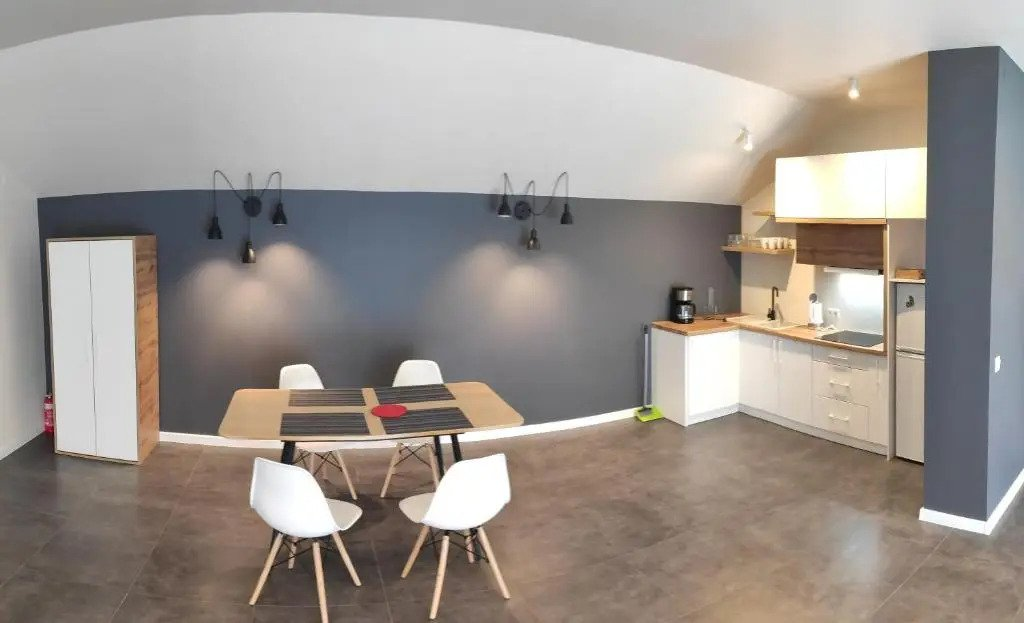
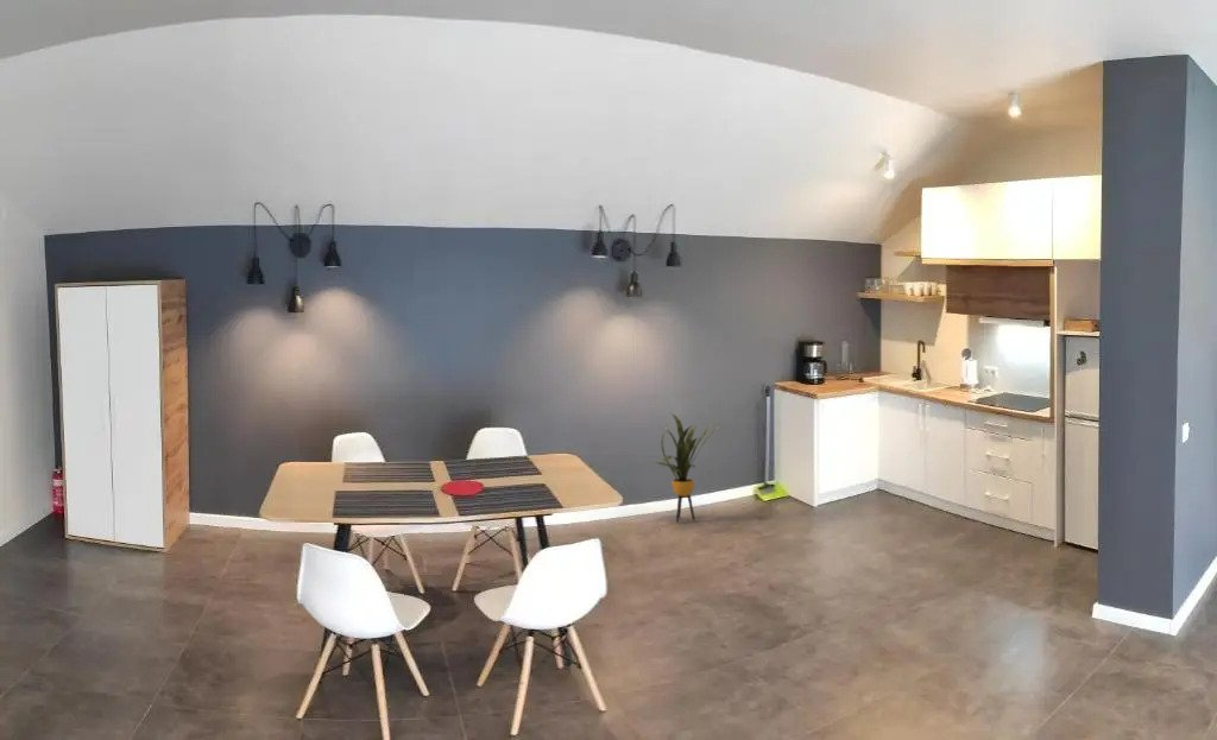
+ house plant (686, 467)
